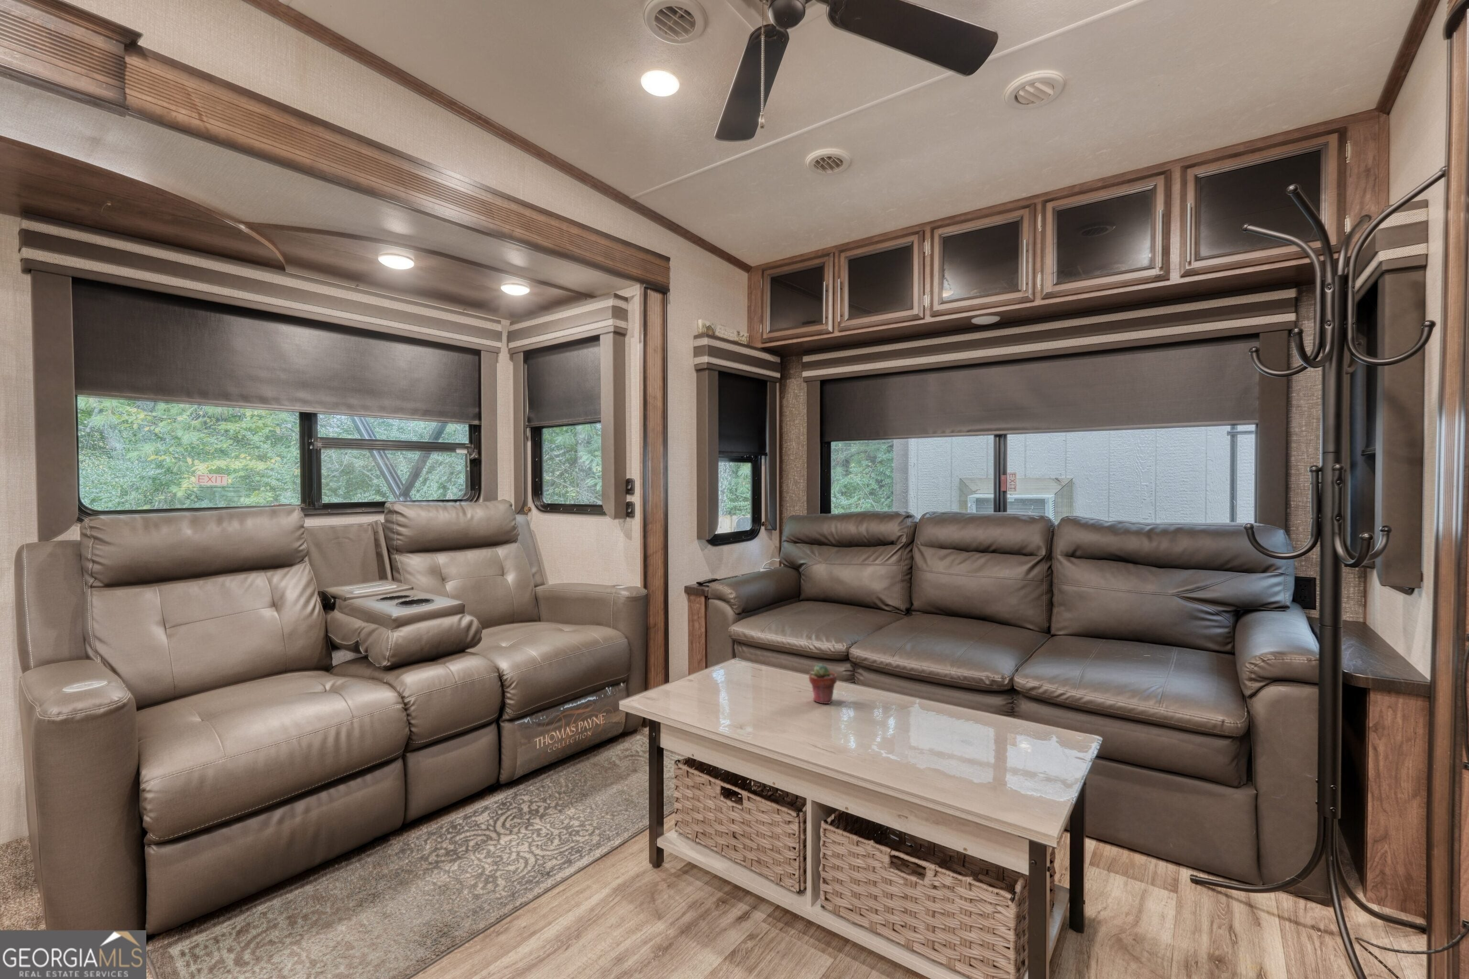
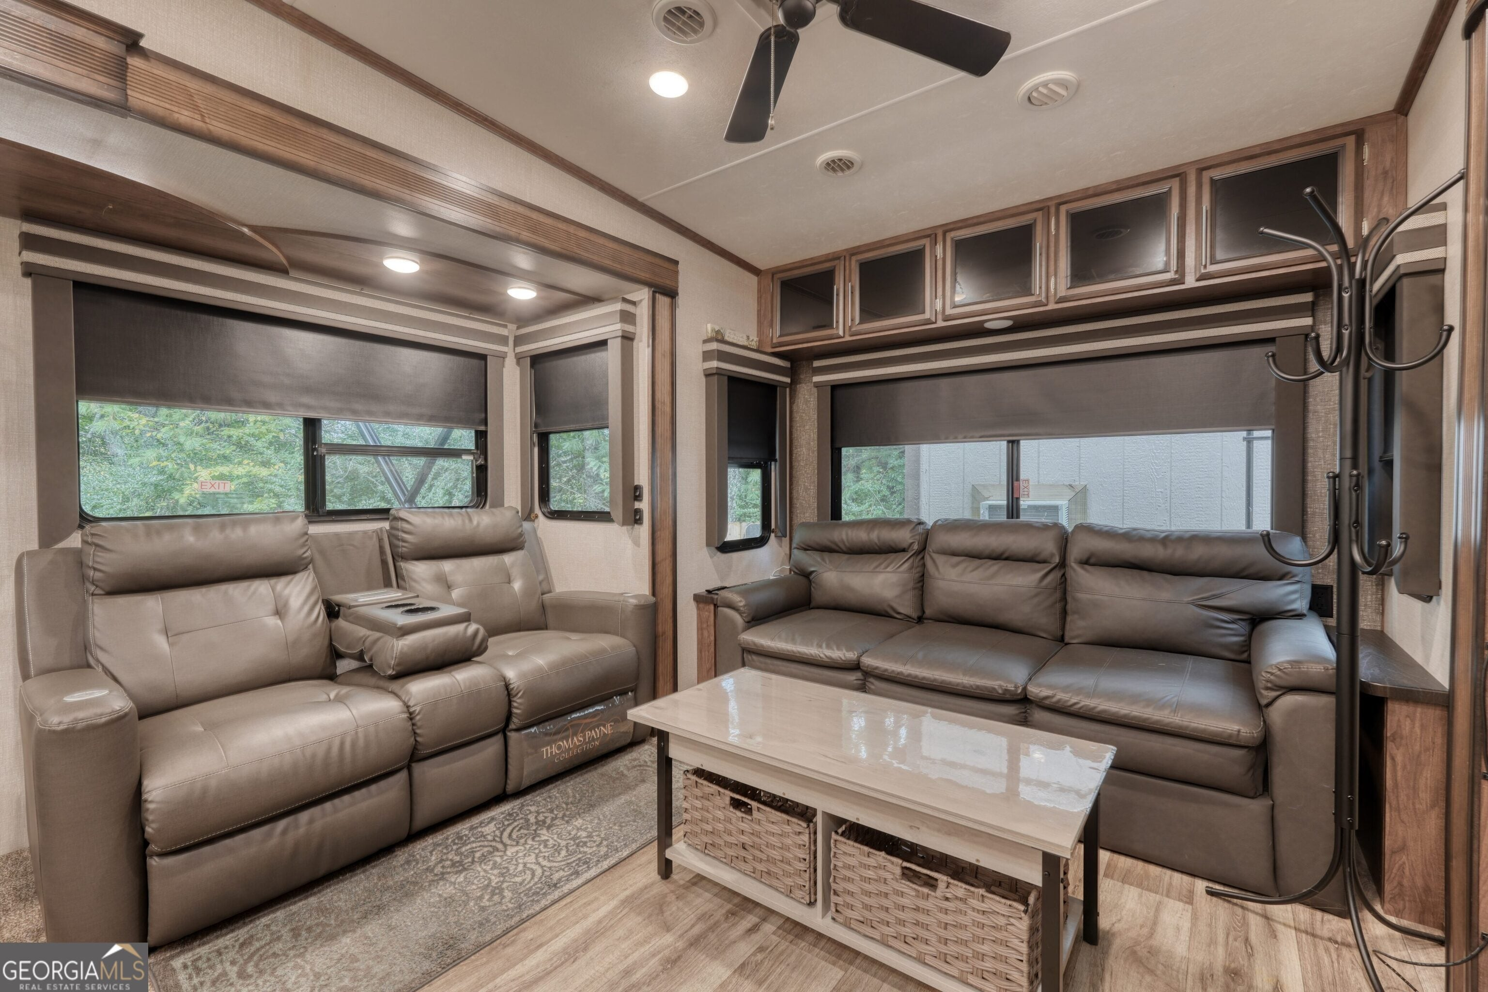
- potted succulent (822, 682)
